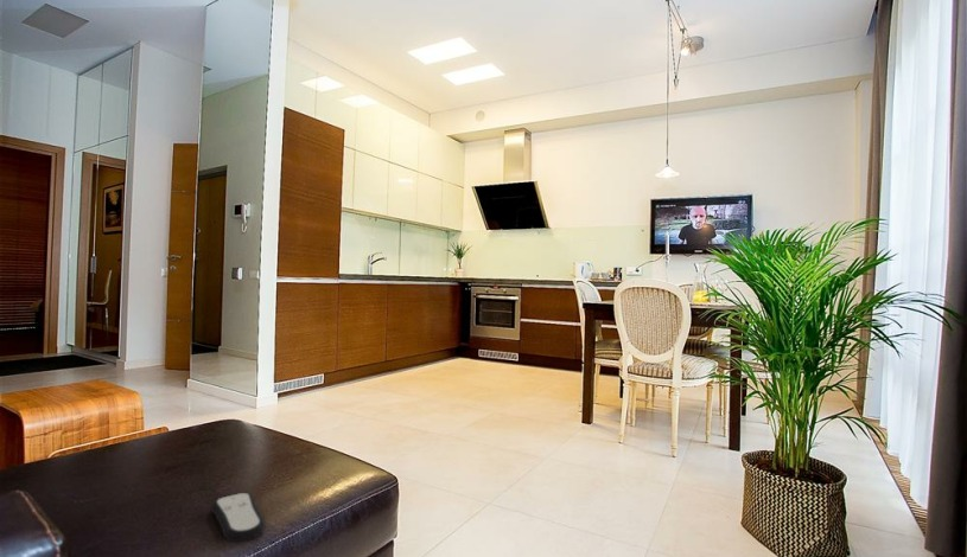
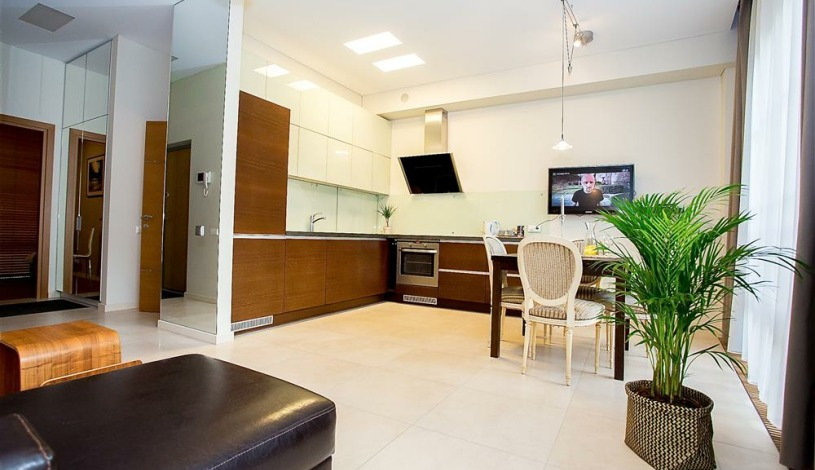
- remote control (238, 514)
